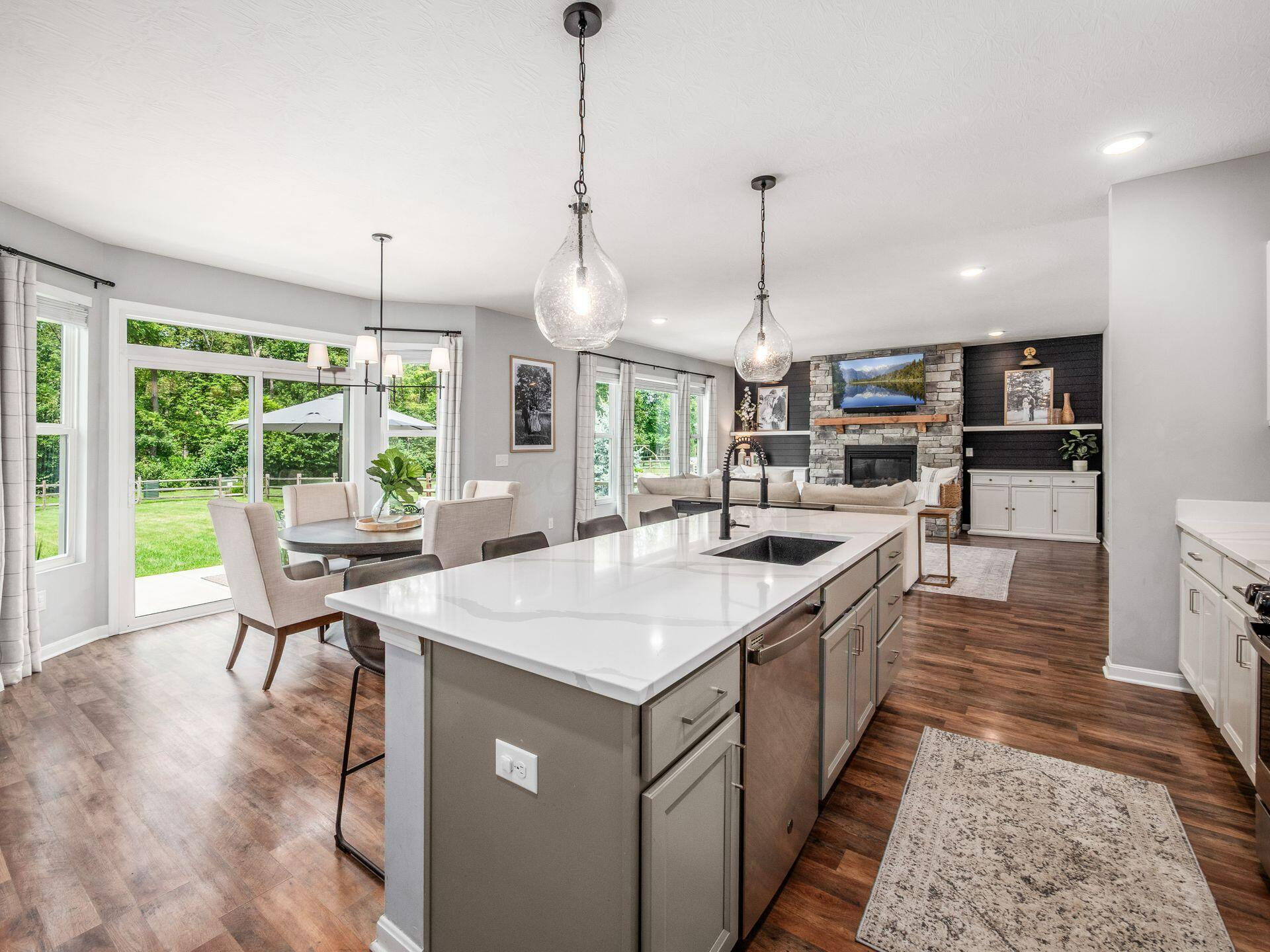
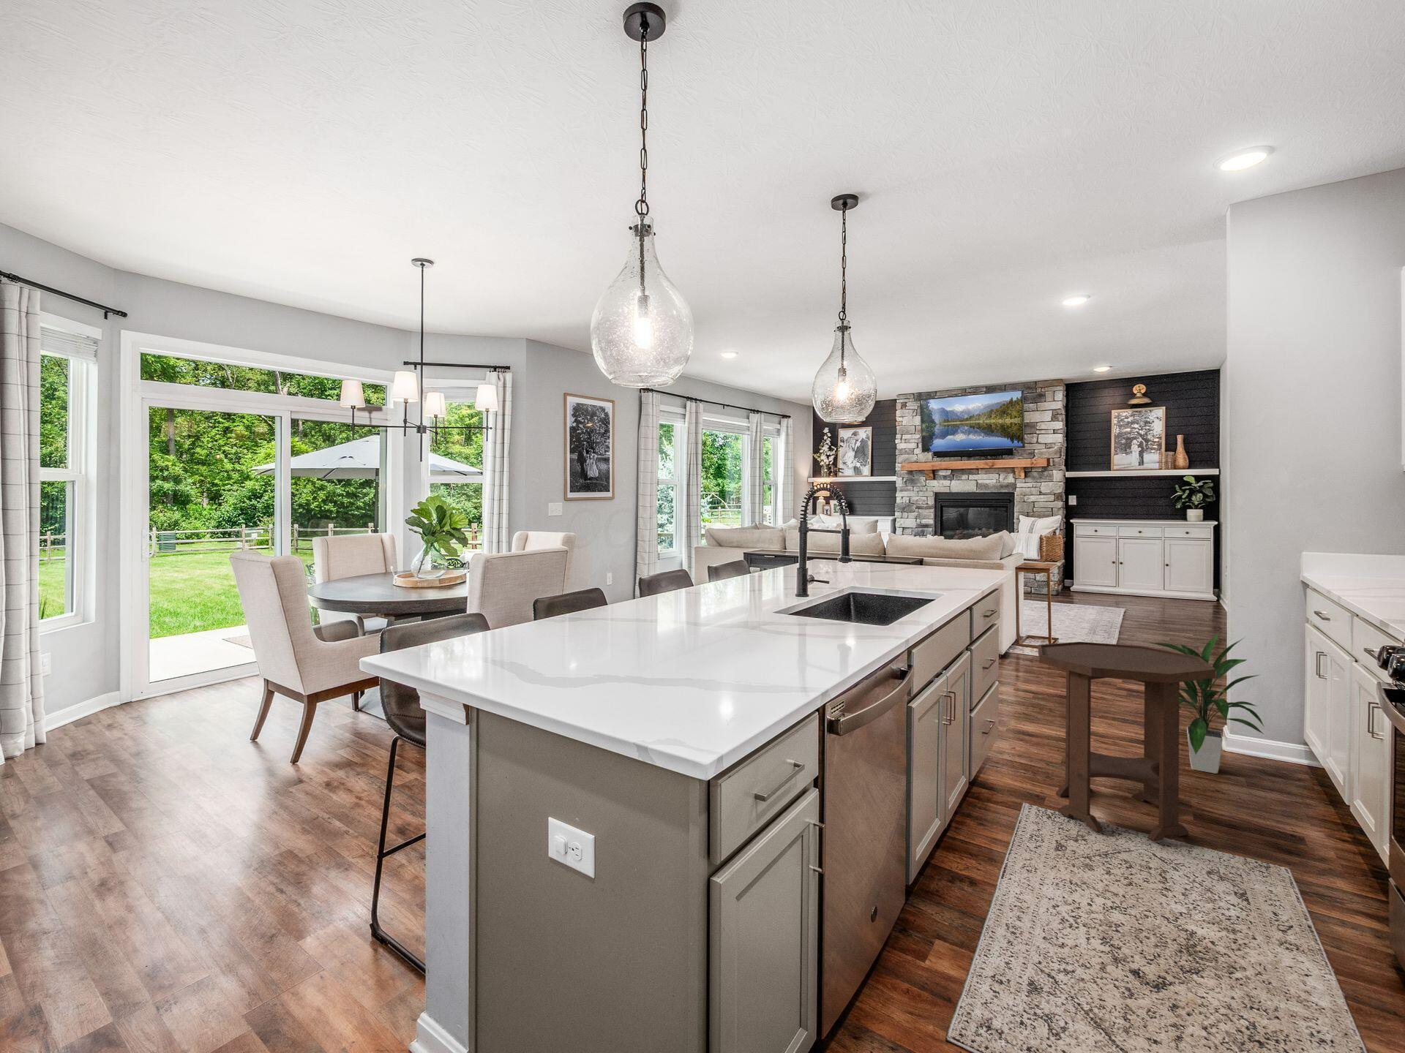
+ indoor plant (1200, 700)
+ side table (1114, 757)
